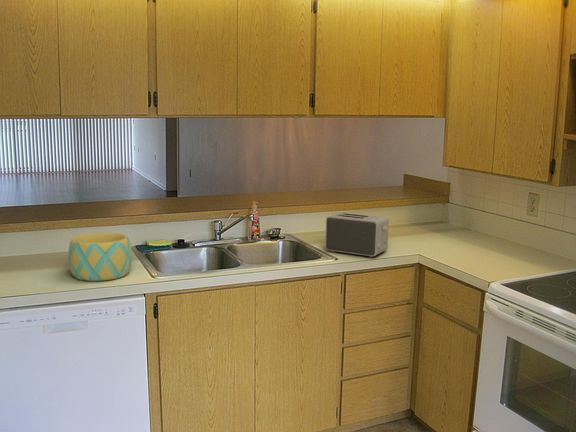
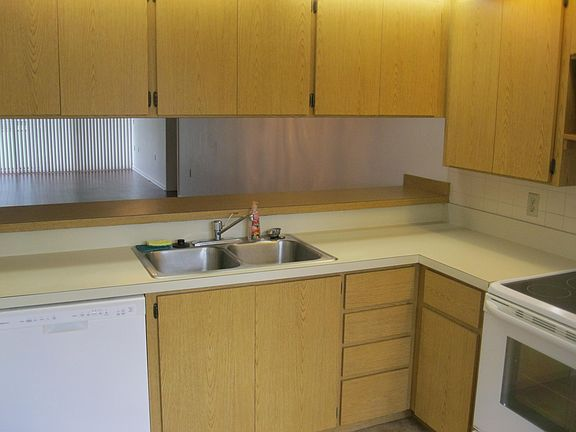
- bowl (100, 255)
- toaster (359, 234)
